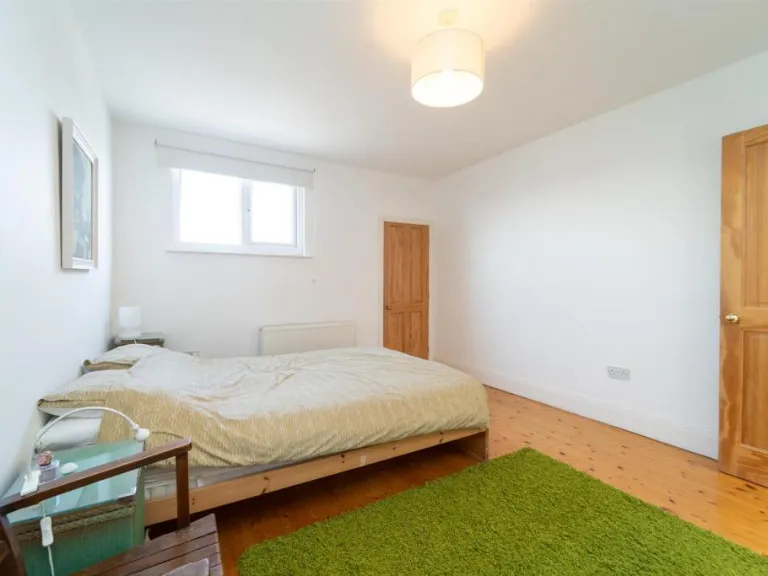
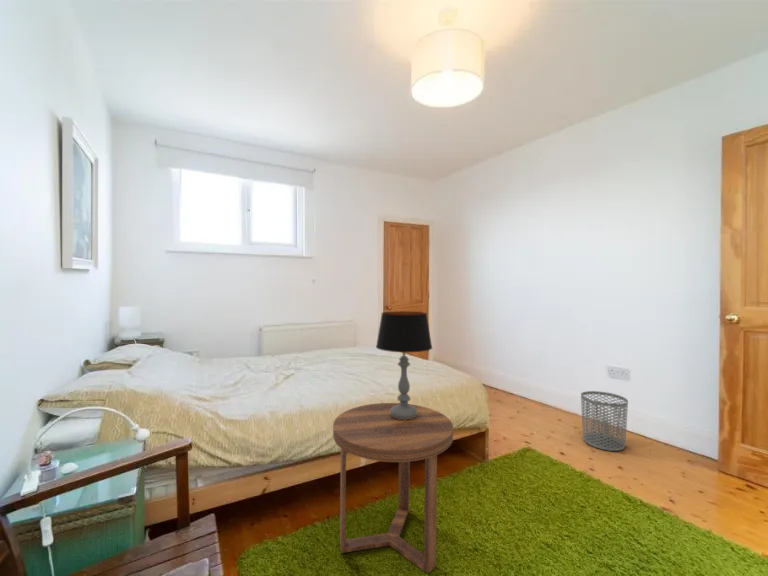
+ waste bin (603, 420)
+ table lamp (404, 363)
+ side table (399, 481)
